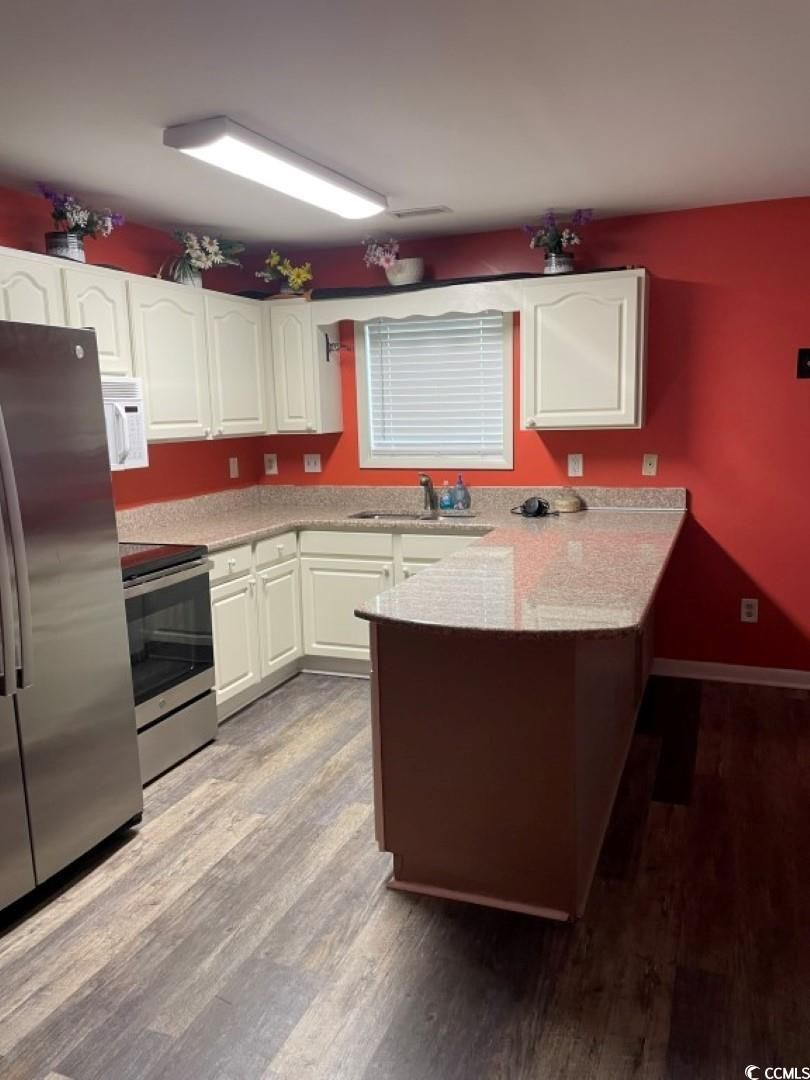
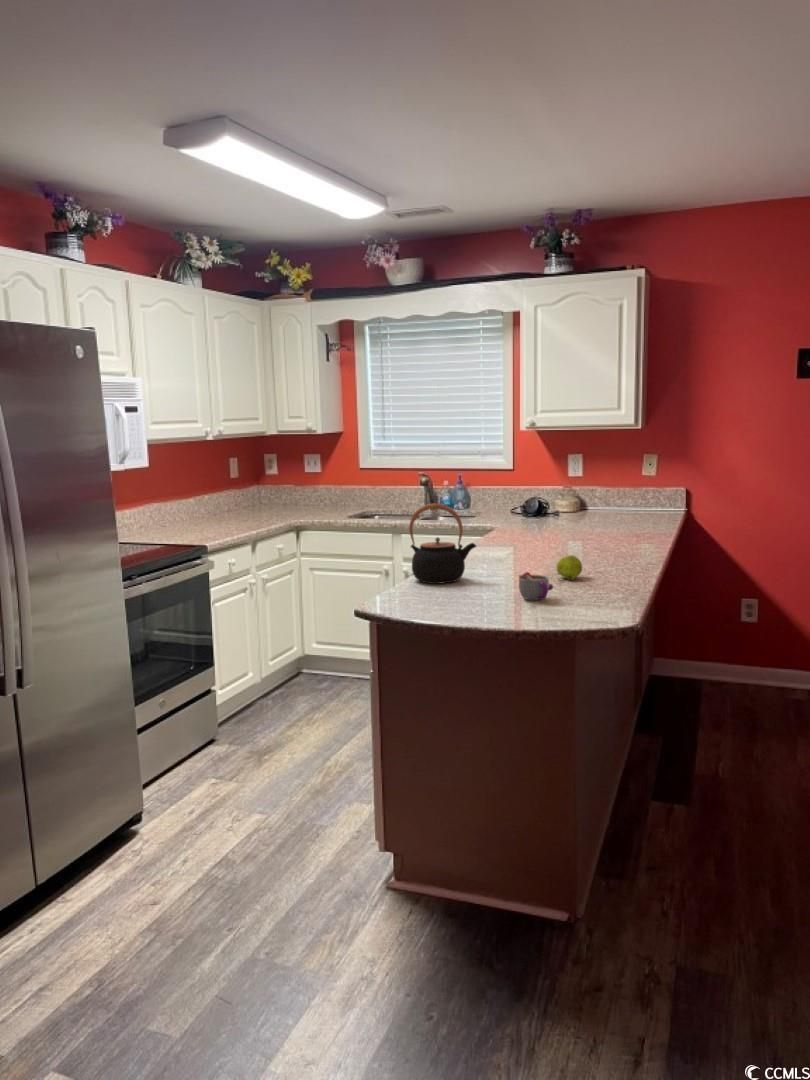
+ teapot (442, 542)
+ fruit (568, 567)
+ mug (536, 584)
